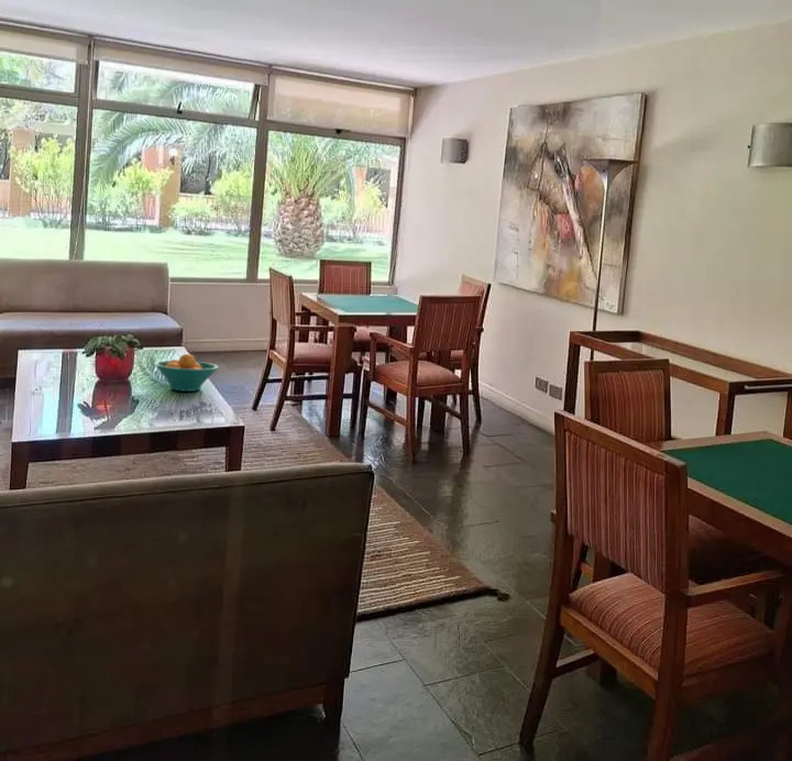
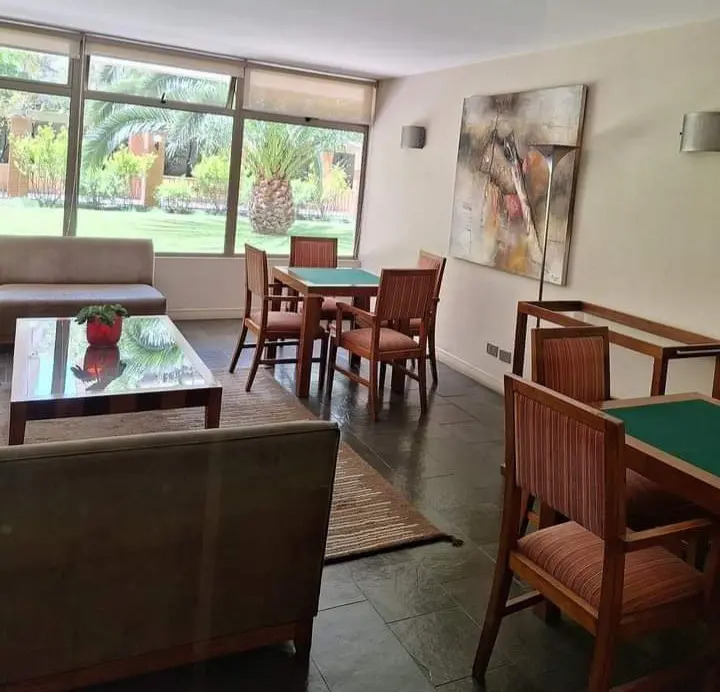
- fruit bowl (186, 371)
